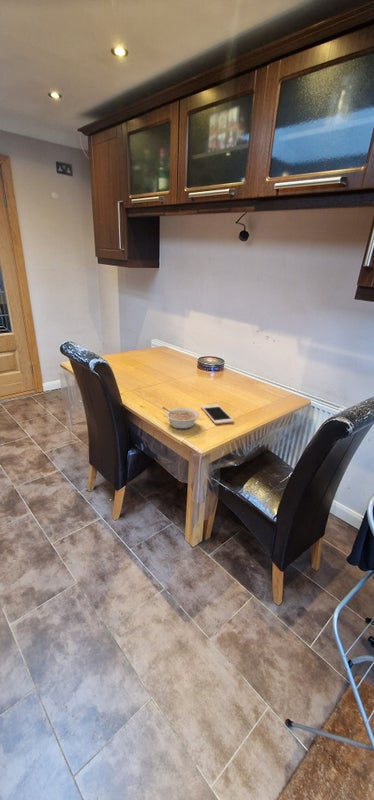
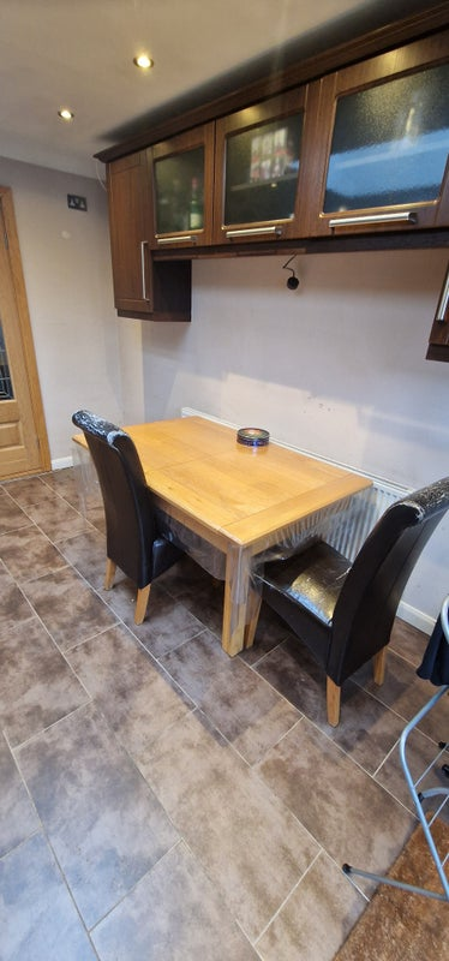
- cell phone (216, 413)
- legume (180, 418)
